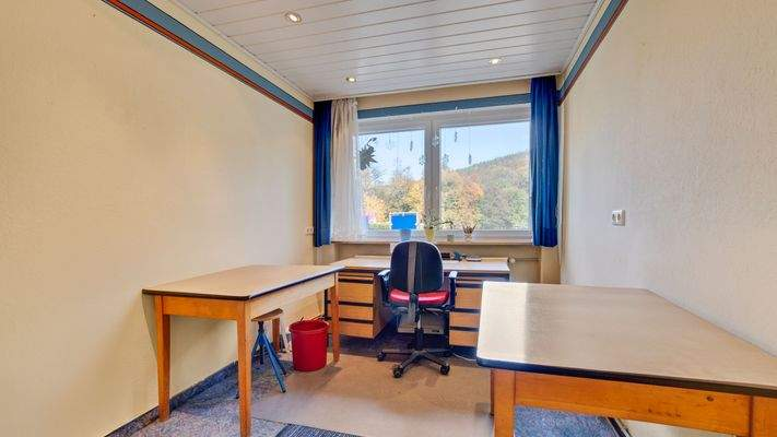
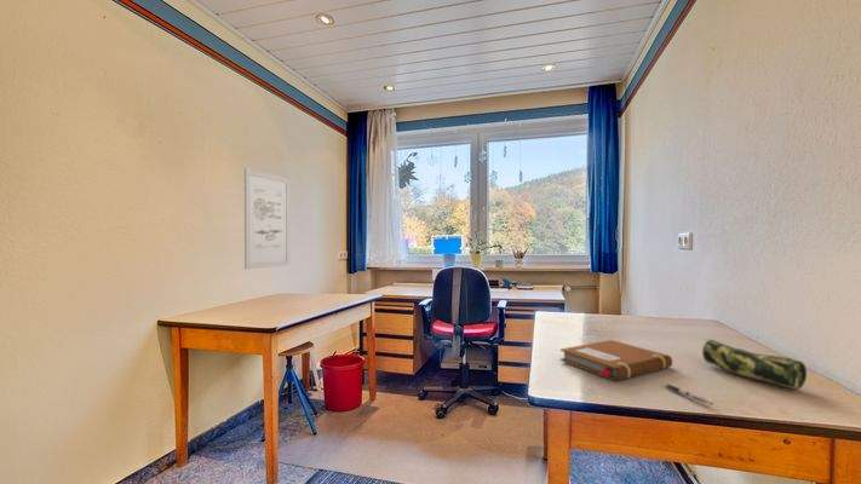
+ notebook (613, 358)
+ pen (684, 392)
+ wall art (269, 220)
+ pencil case (747, 362)
